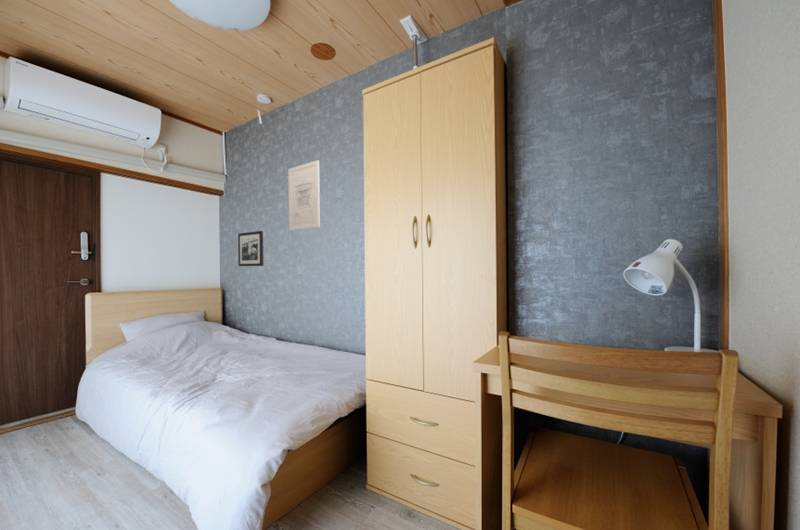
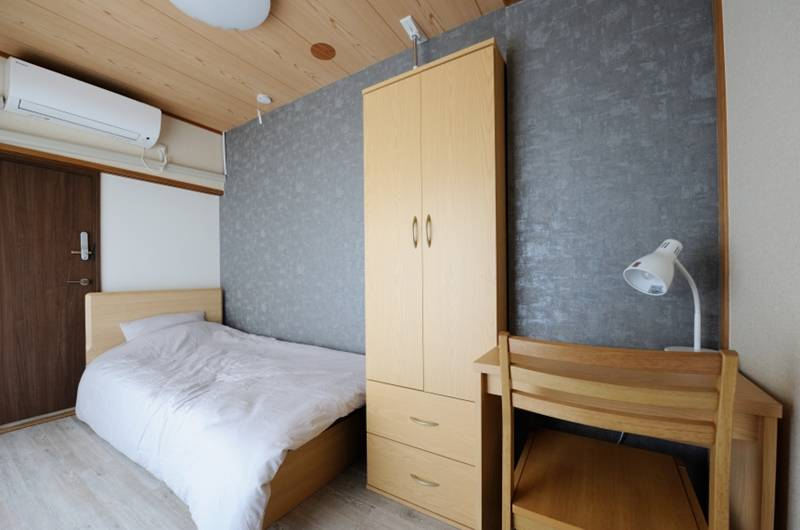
- picture frame (250, 249)
- wall art (303, 196)
